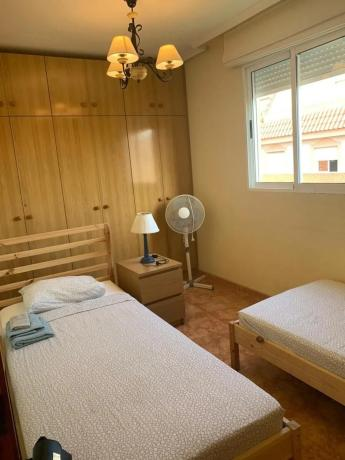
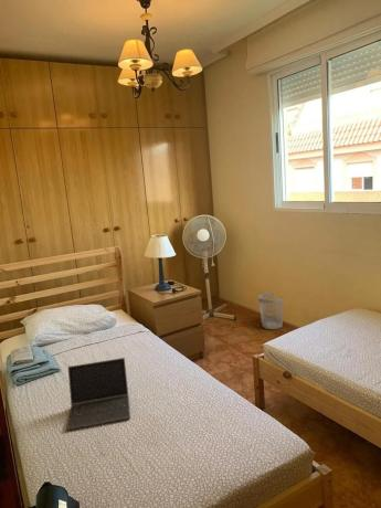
+ laptop computer (97, 391)
+ wastebasket (271, 310)
